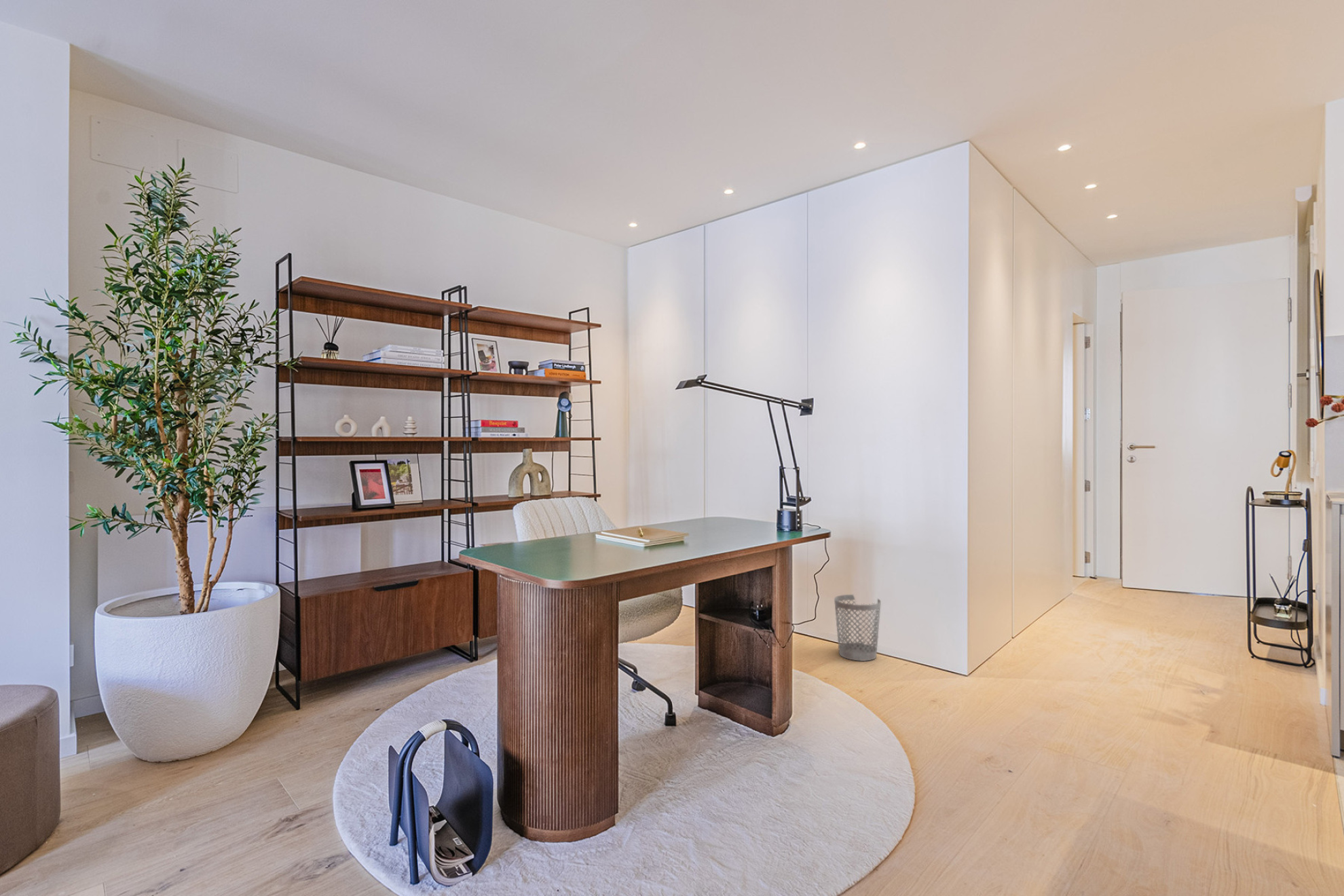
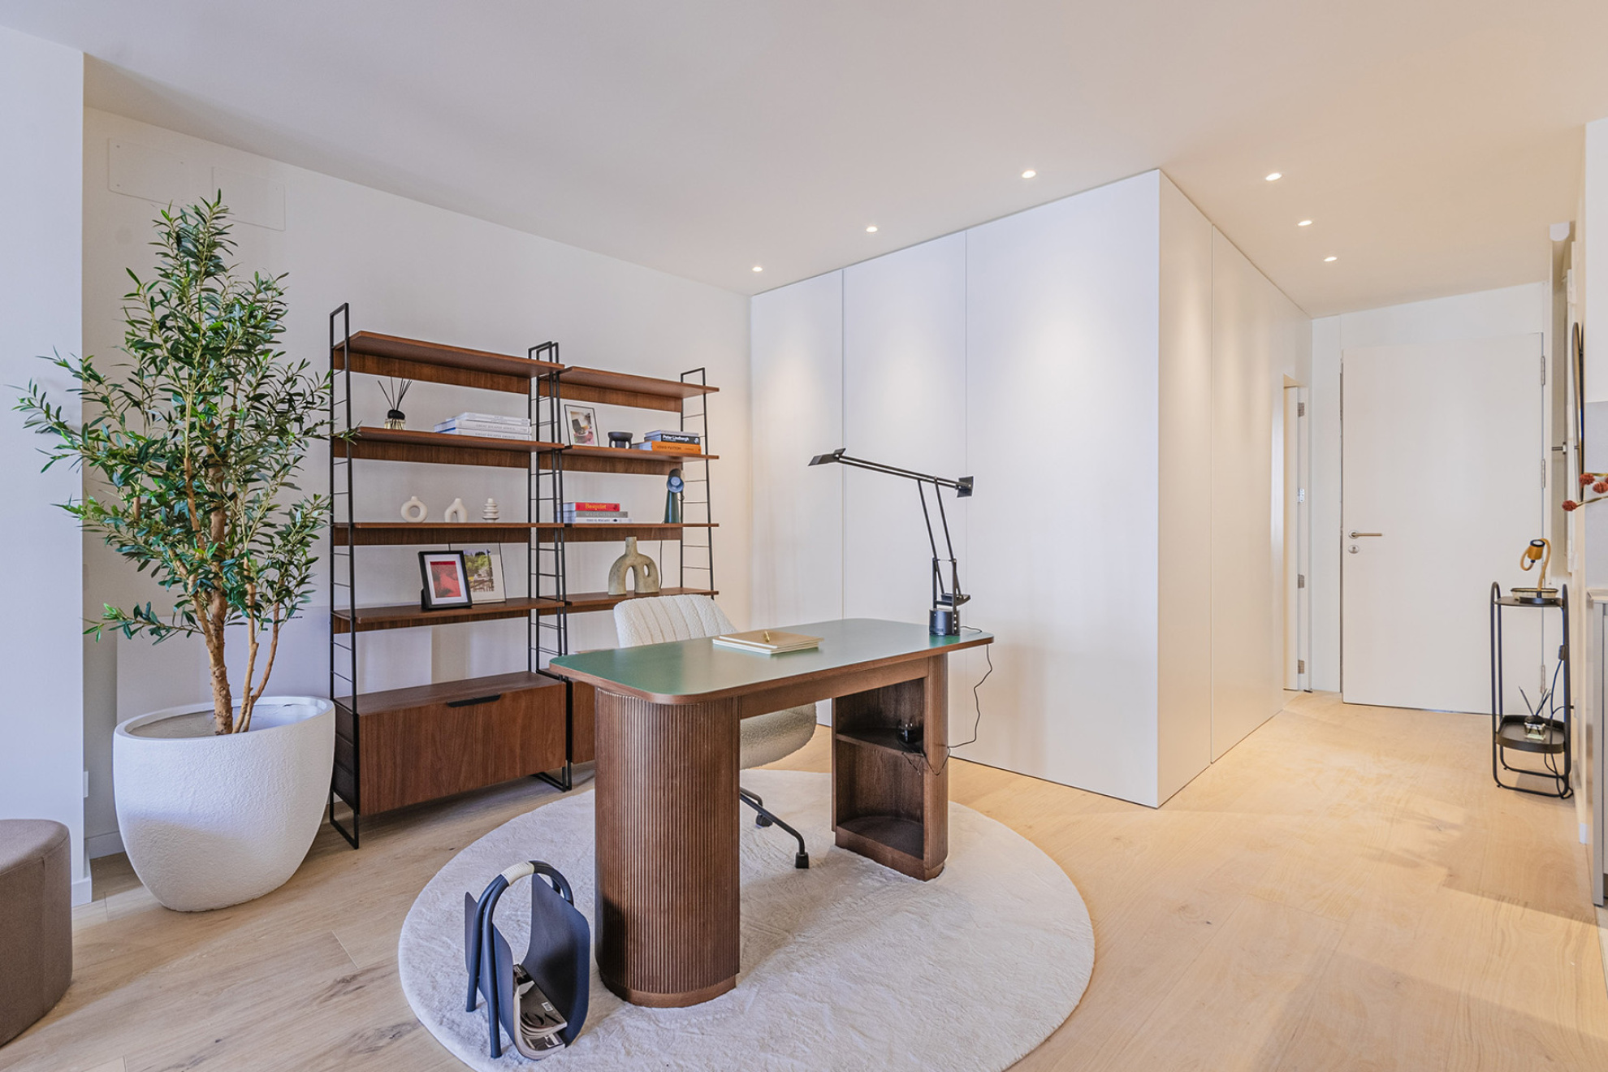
- wastebasket (857, 627)
